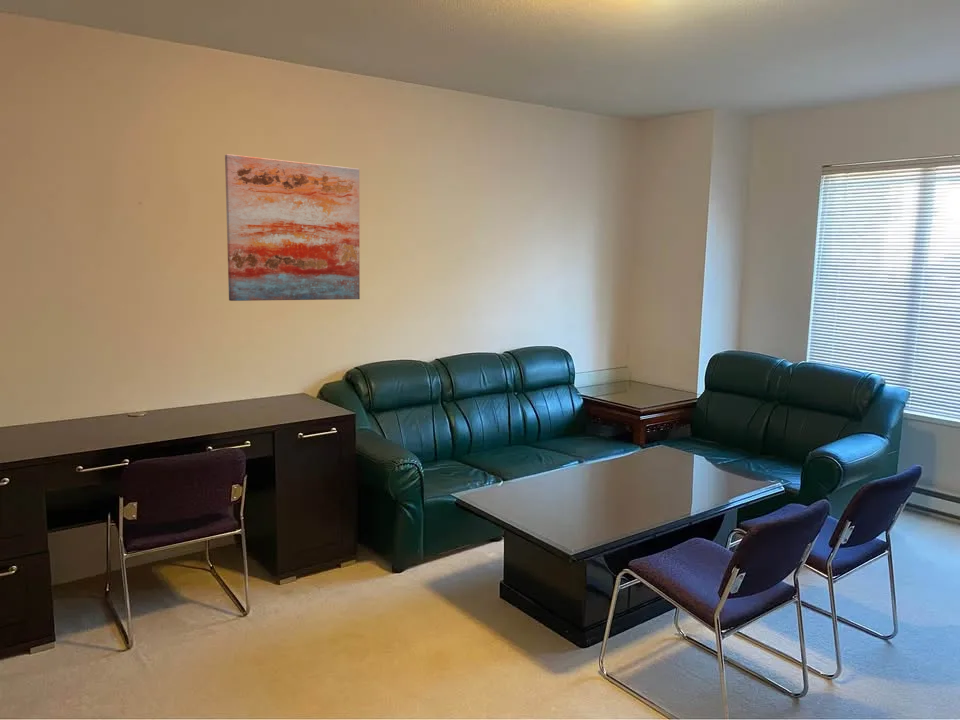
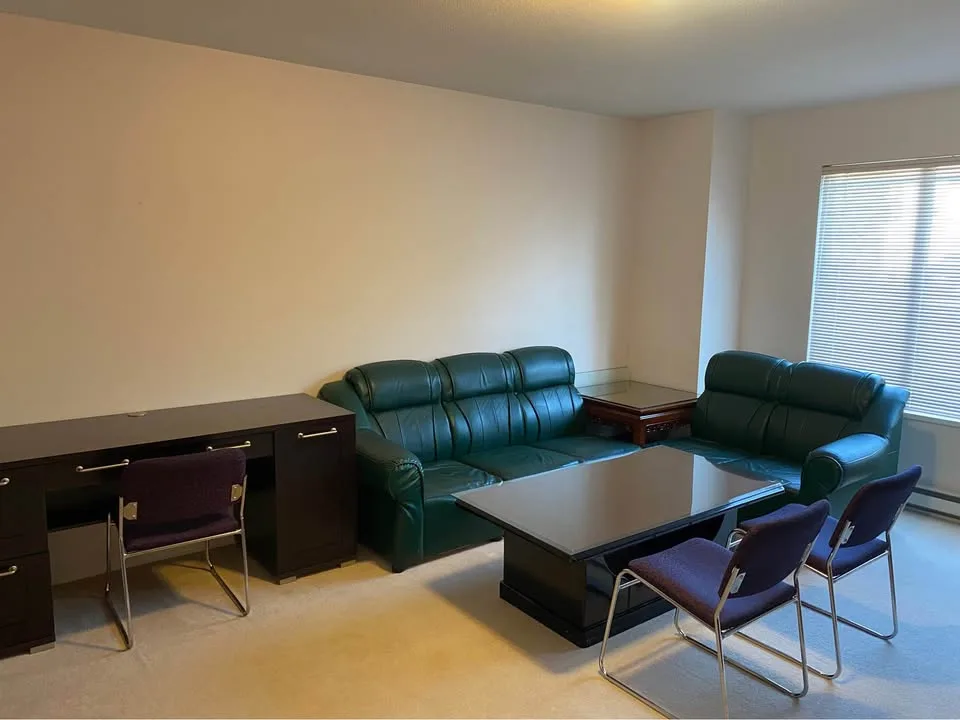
- wall art (296, 231)
